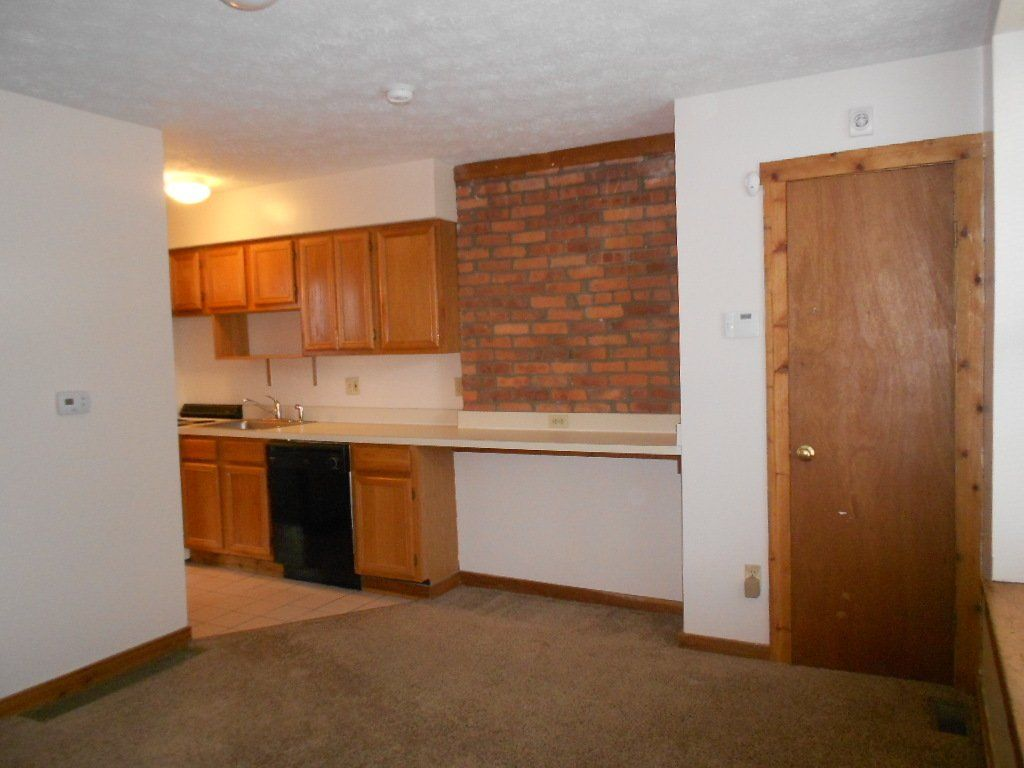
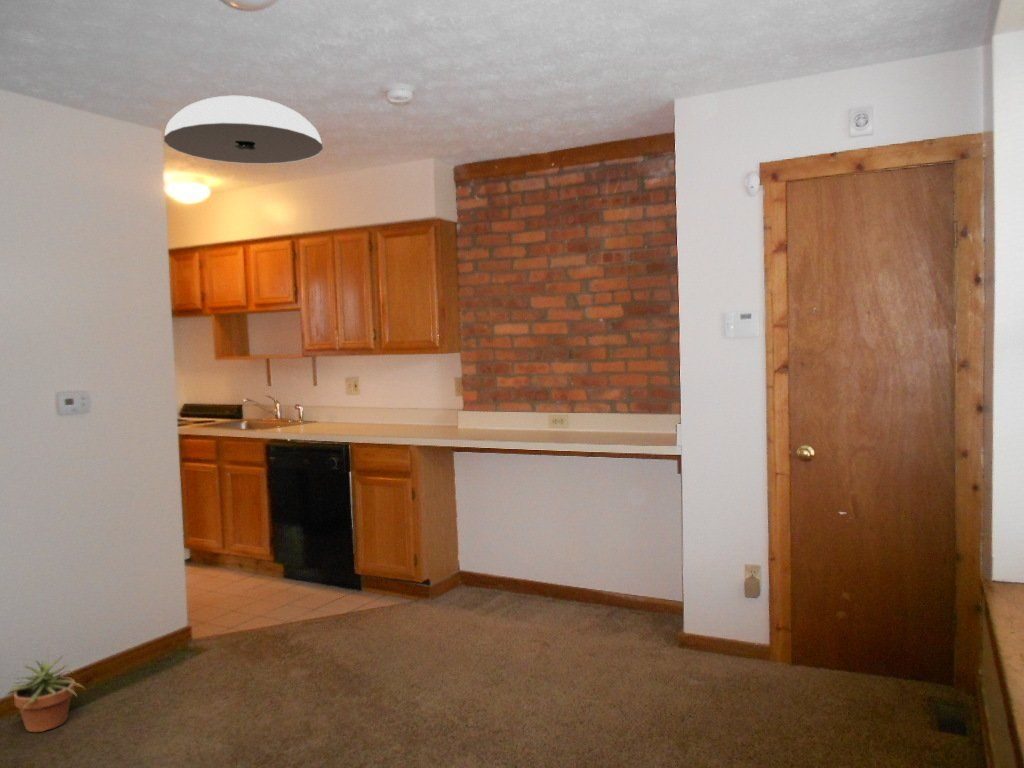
+ ceiling light (244, 125)
+ potted plant (47, 690)
